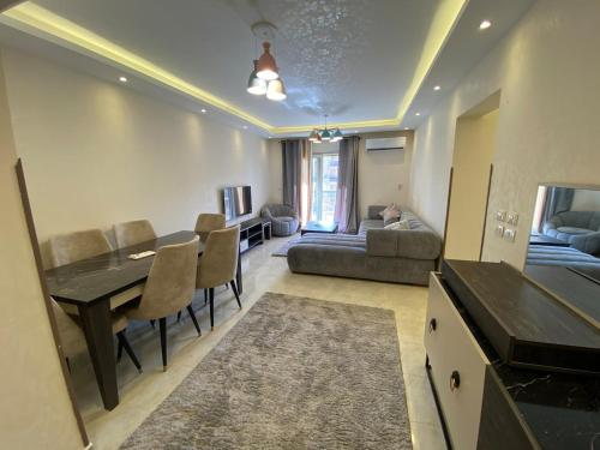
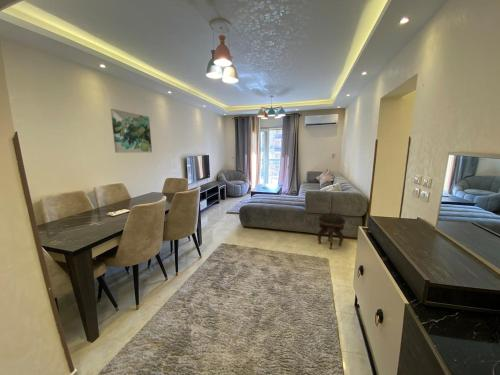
+ footstool (330, 230)
+ wall art (133, 133)
